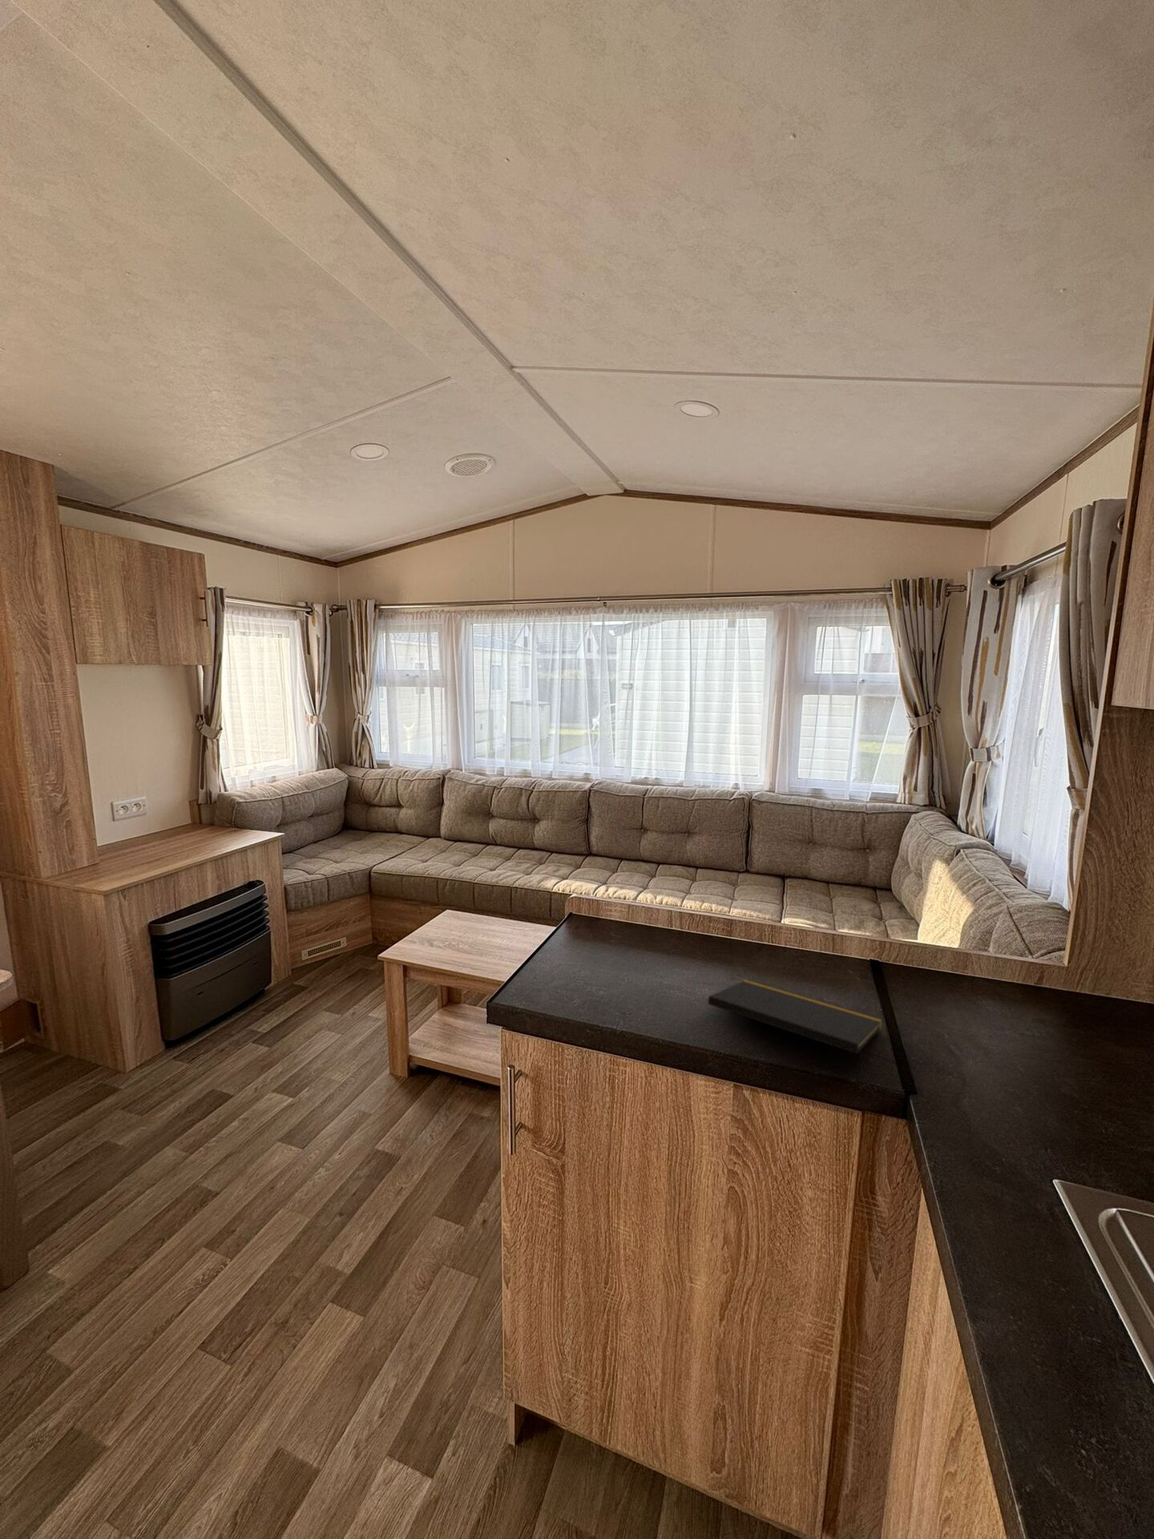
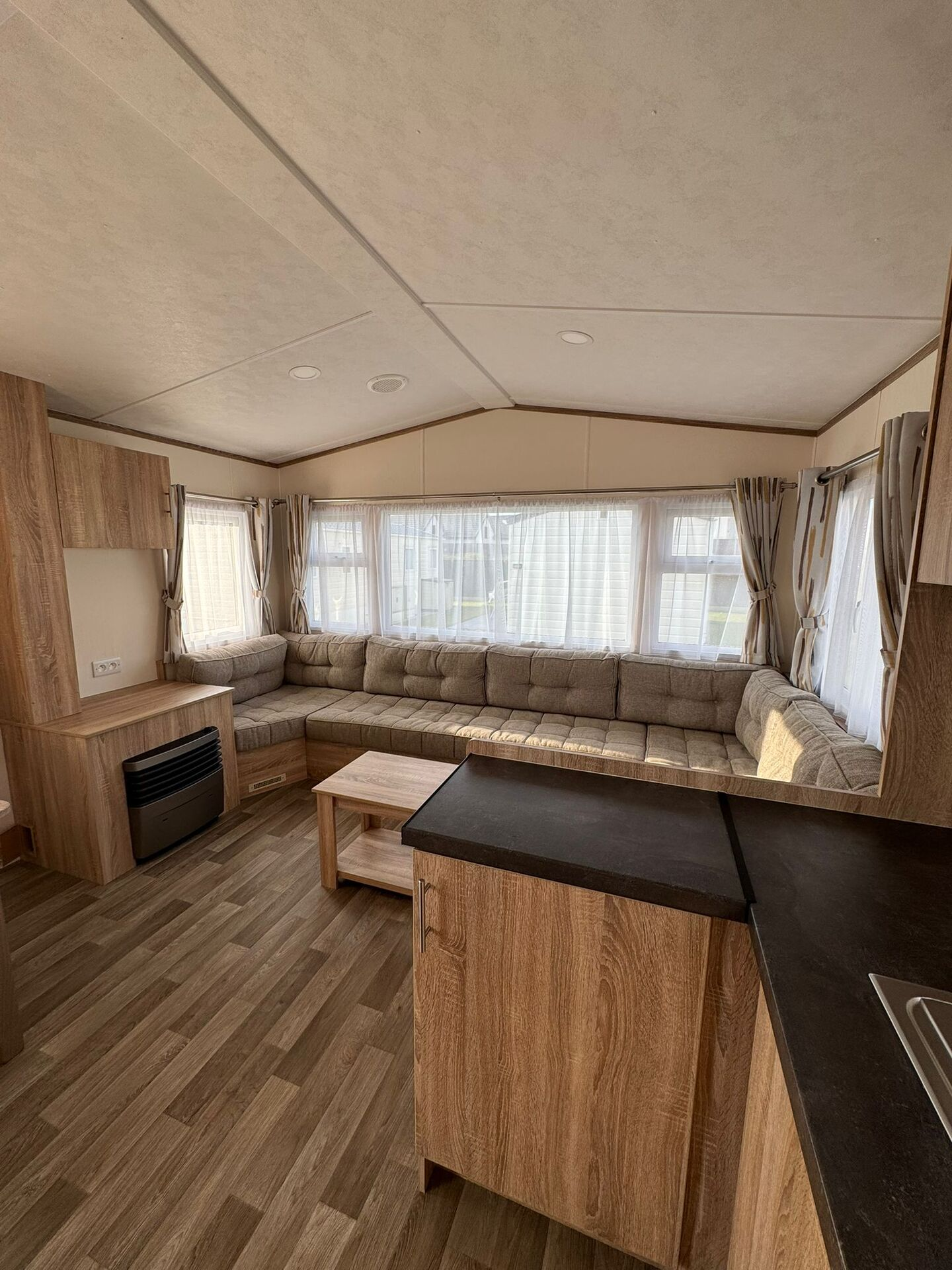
- notepad (795, 1012)
